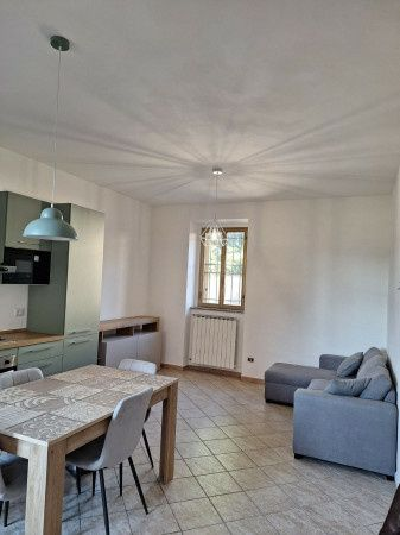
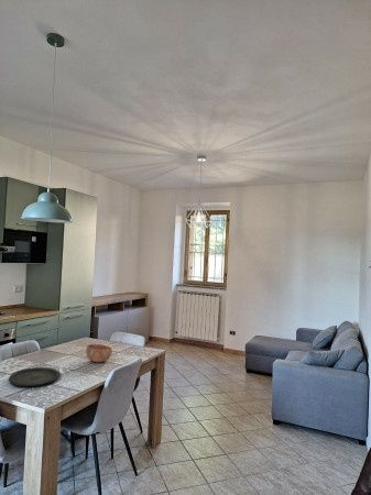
+ plate (34, 376)
+ bowl (98, 353)
